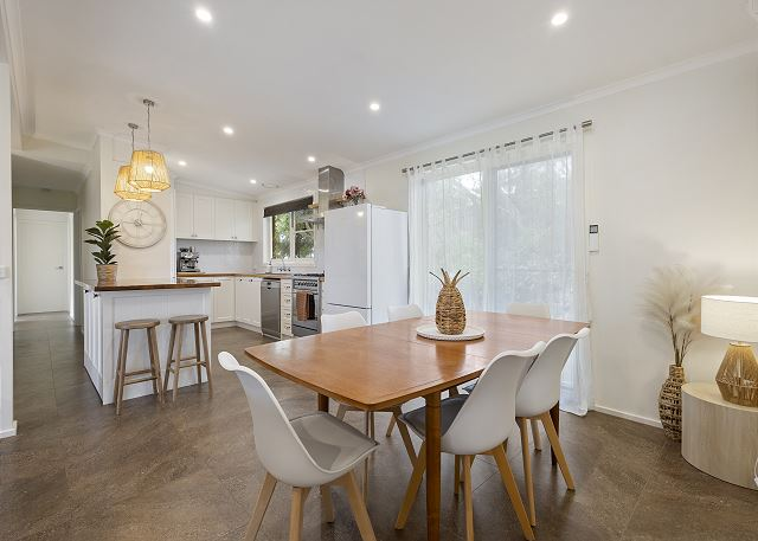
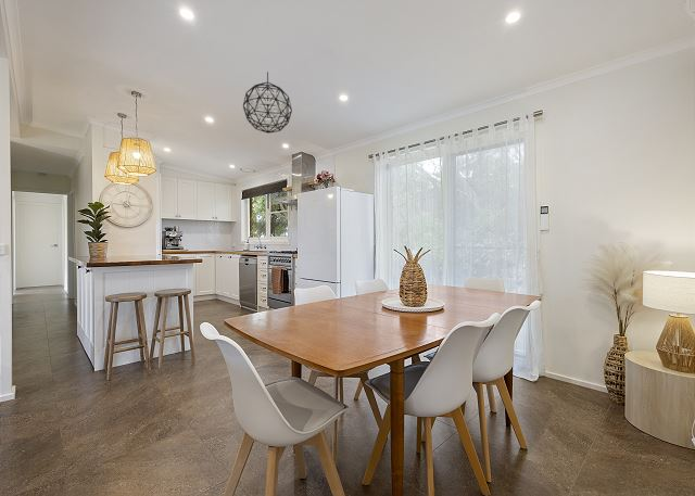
+ pendant light (267, 102)
